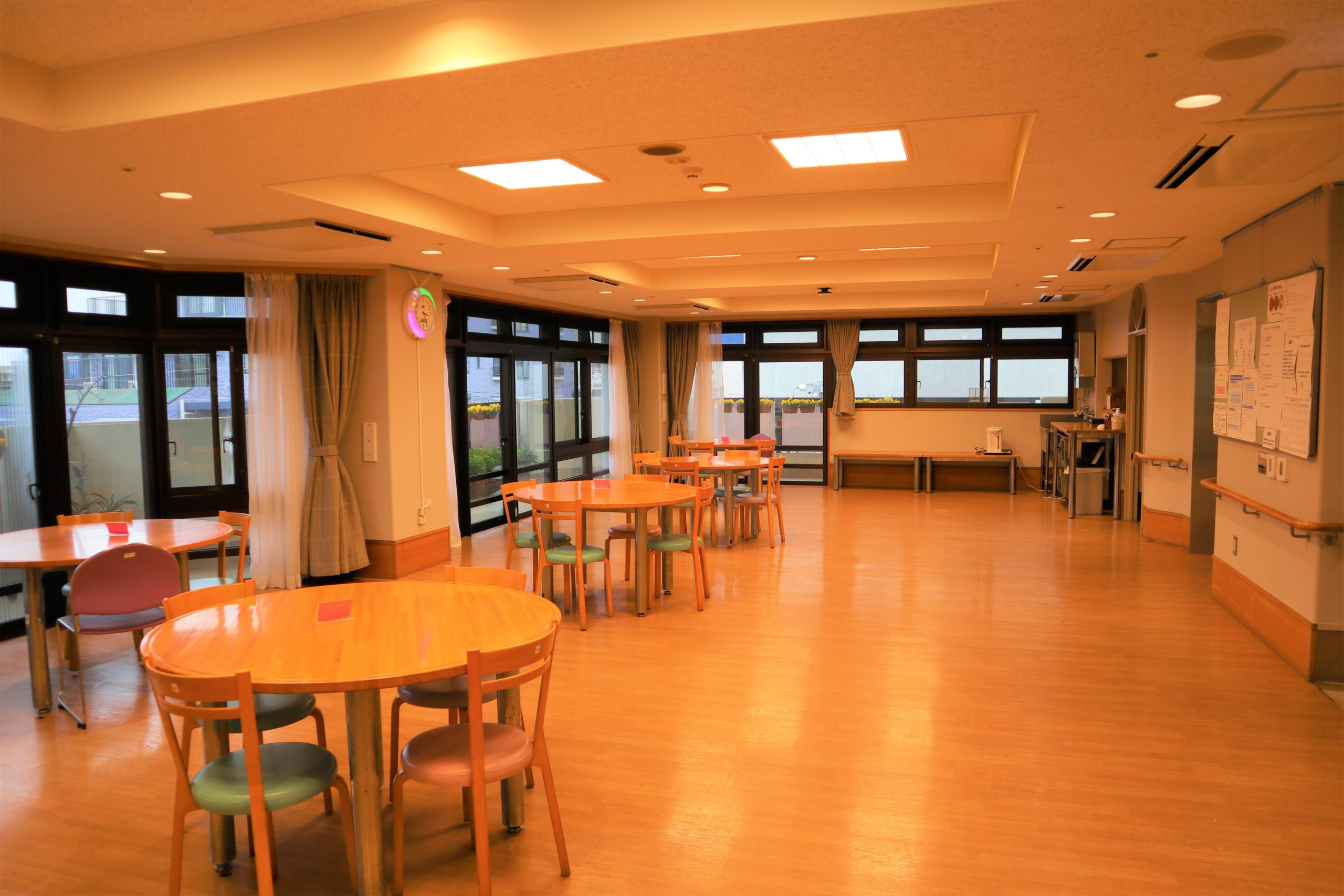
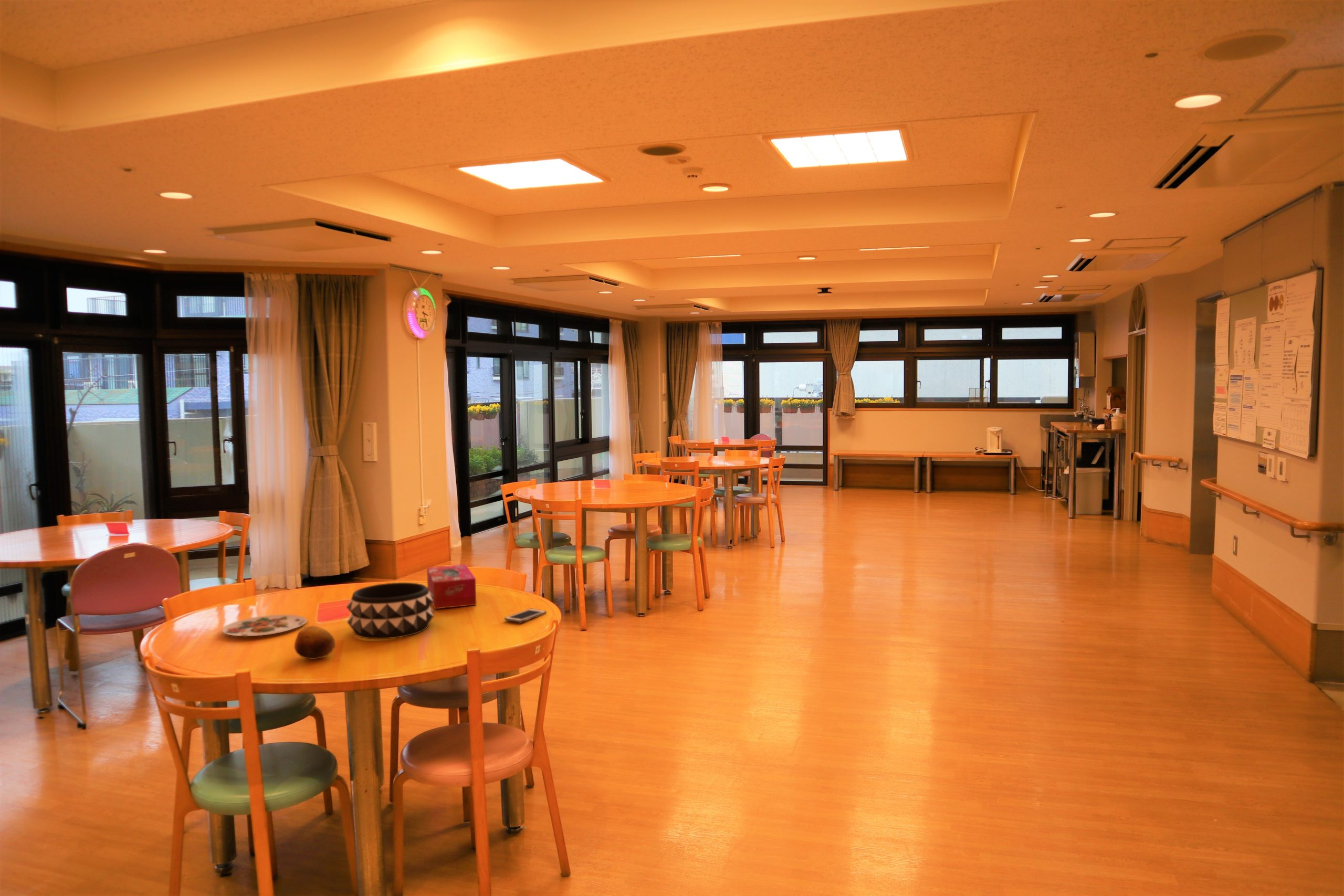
+ plate (265, 626)
+ fruit (313, 642)
+ tissue box (450, 585)
+ cell phone (526, 615)
+ decorative bowl (391, 609)
